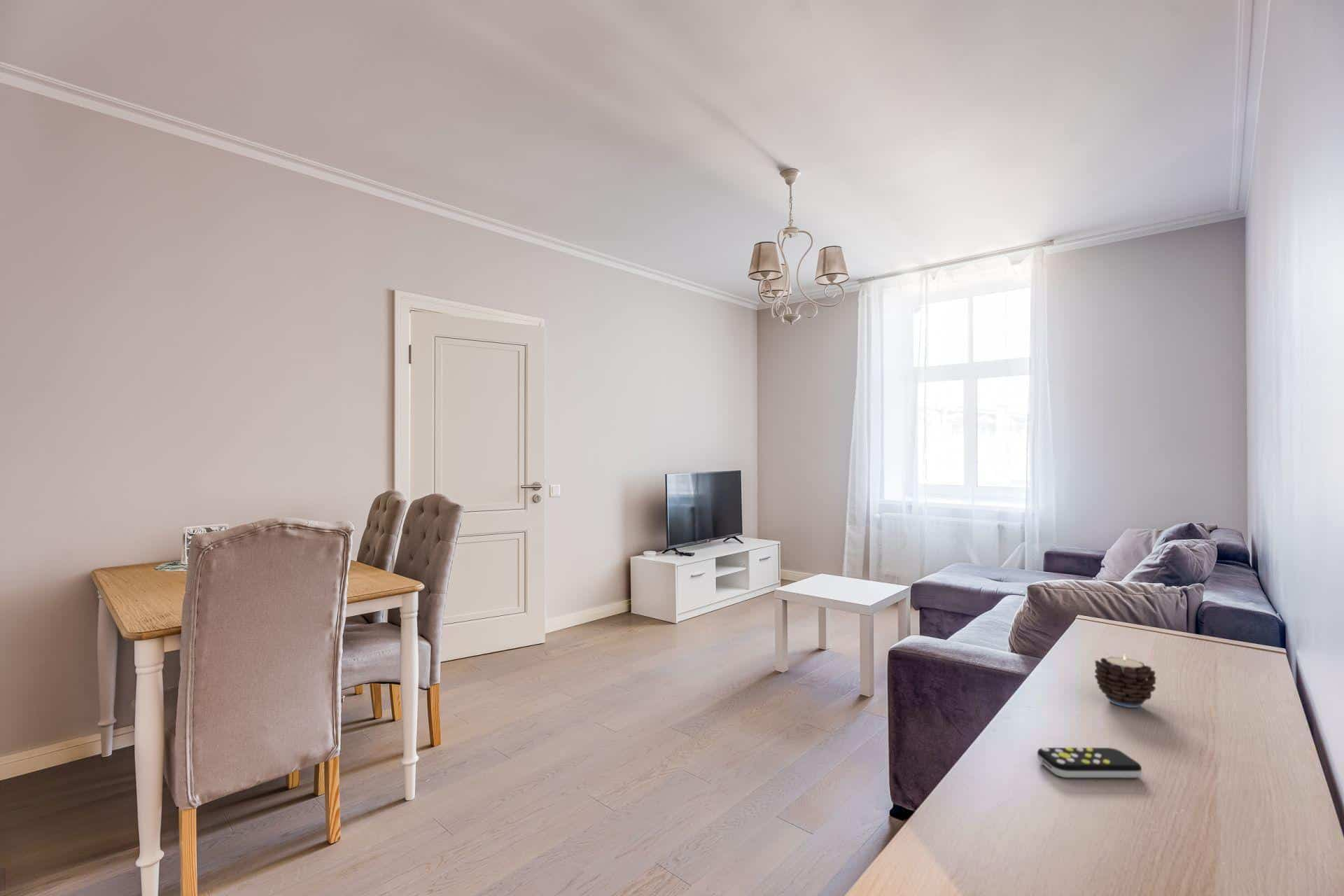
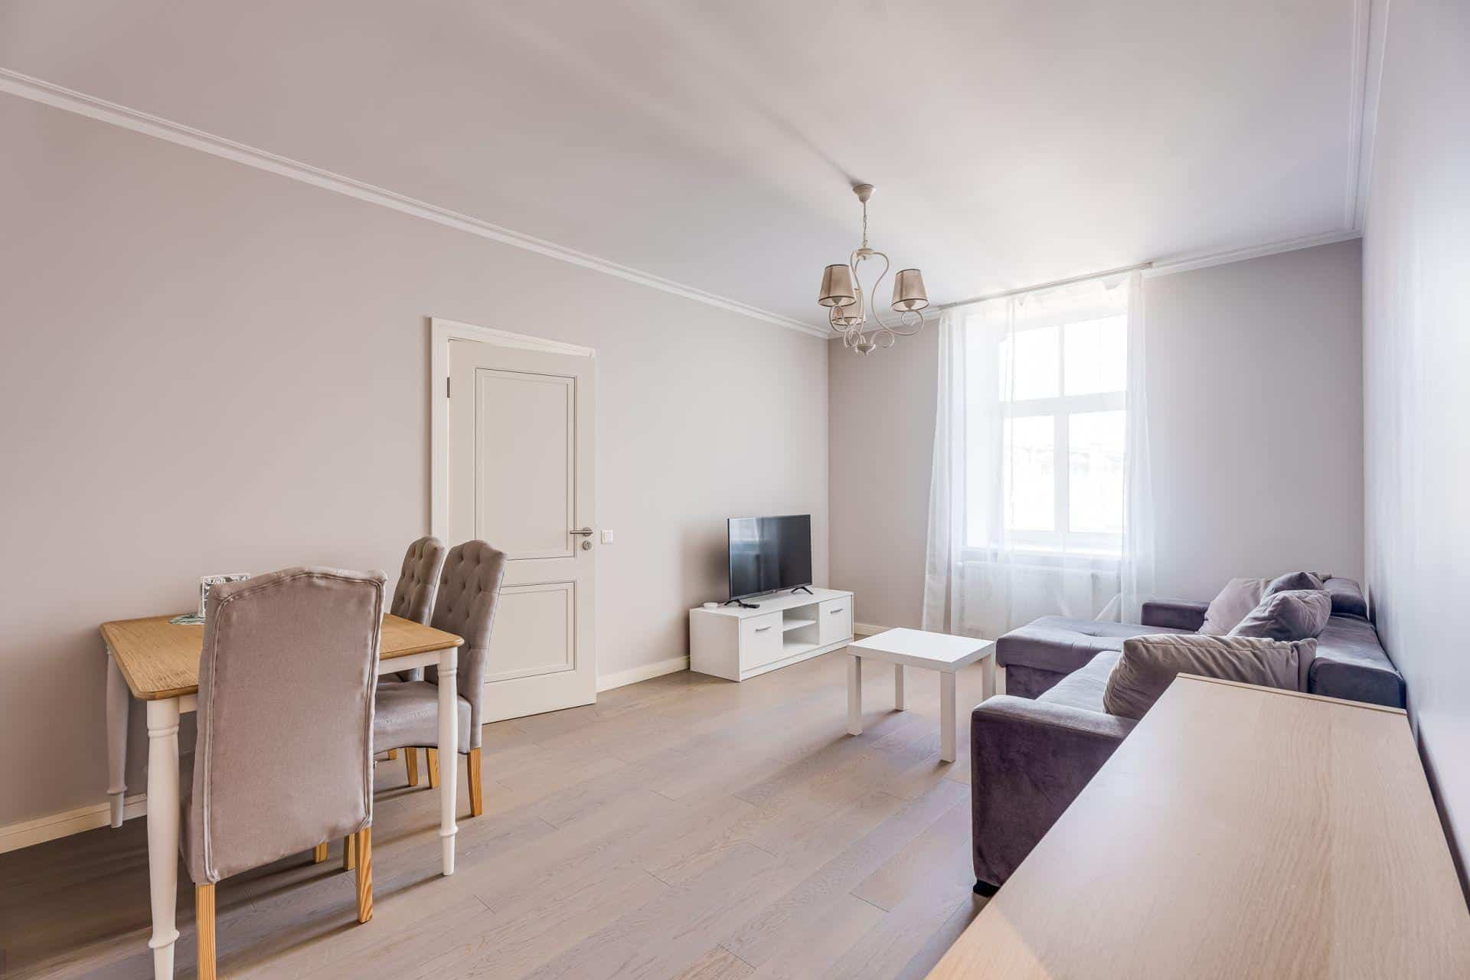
- candle (1124, 678)
- remote control (1088, 762)
